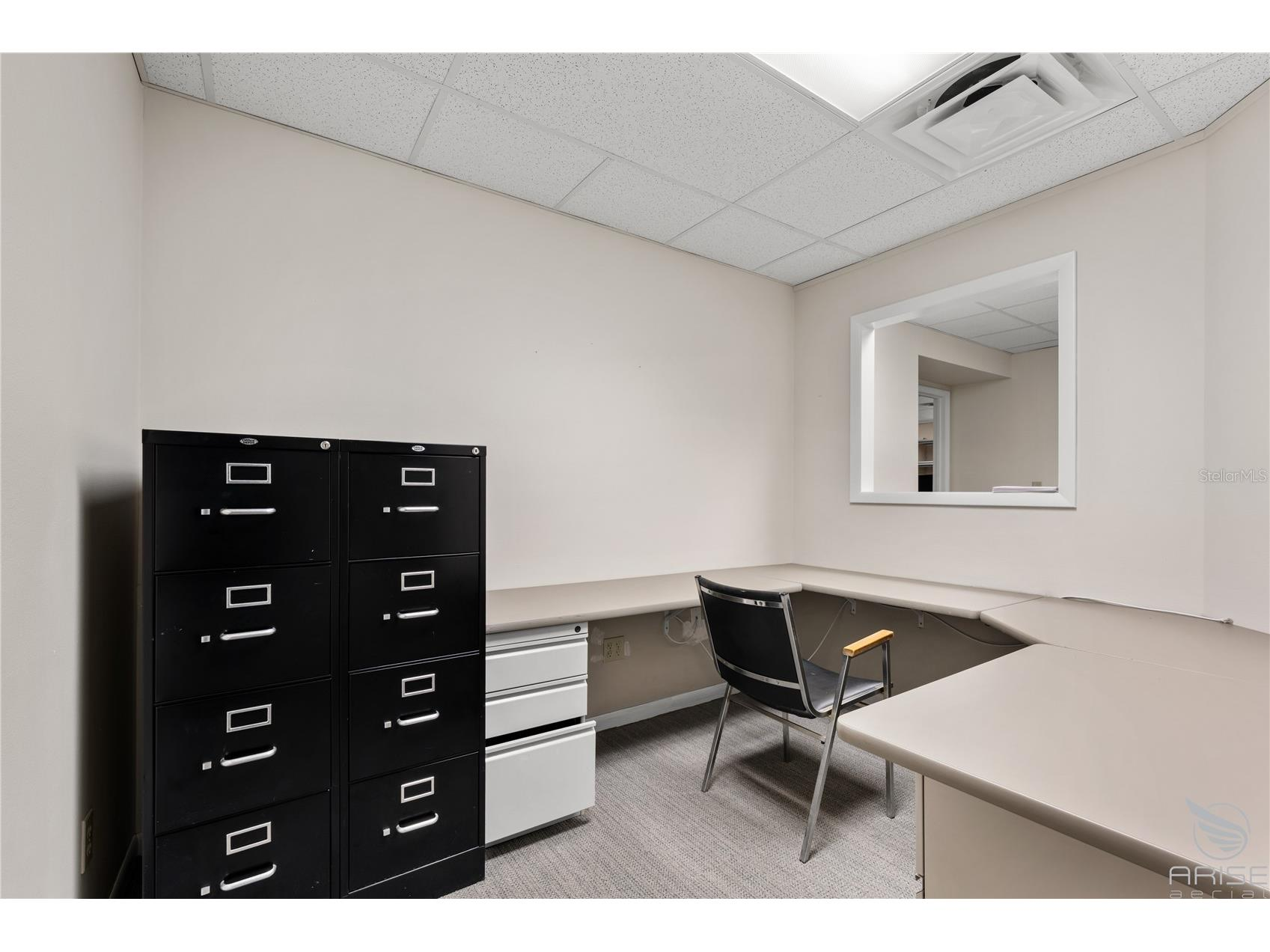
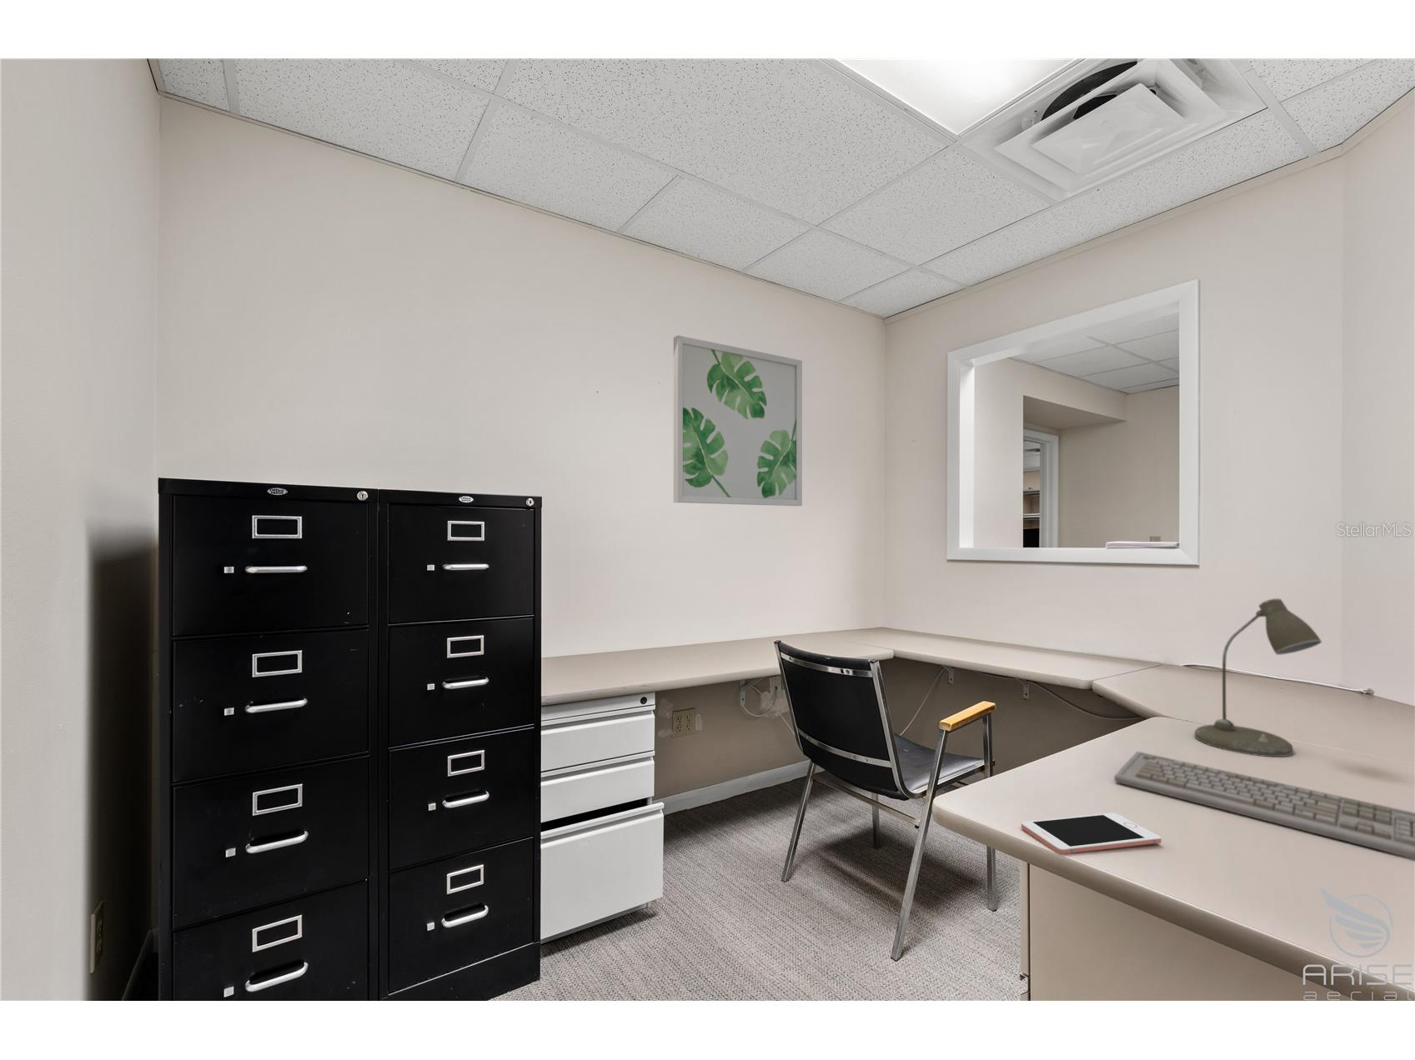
+ cell phone (1089, 833)
+ keyboard (1277, 801)
+ wall art (741, 426)
+ desk lamp (1275, 652)
